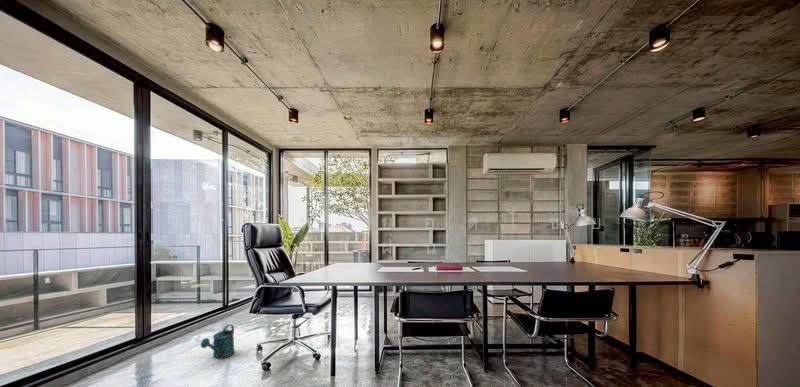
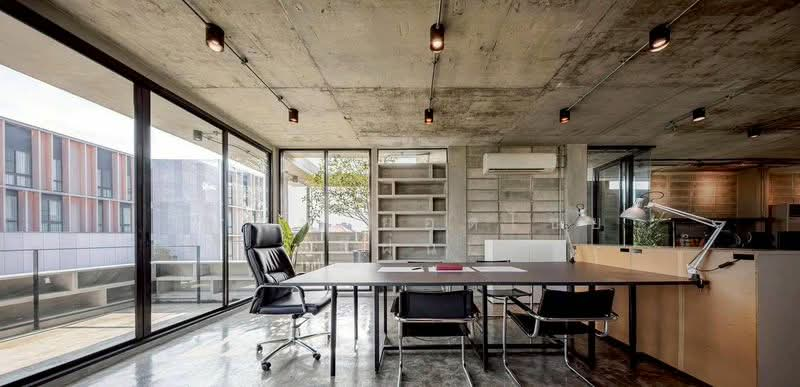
- watering can (219, 343)
